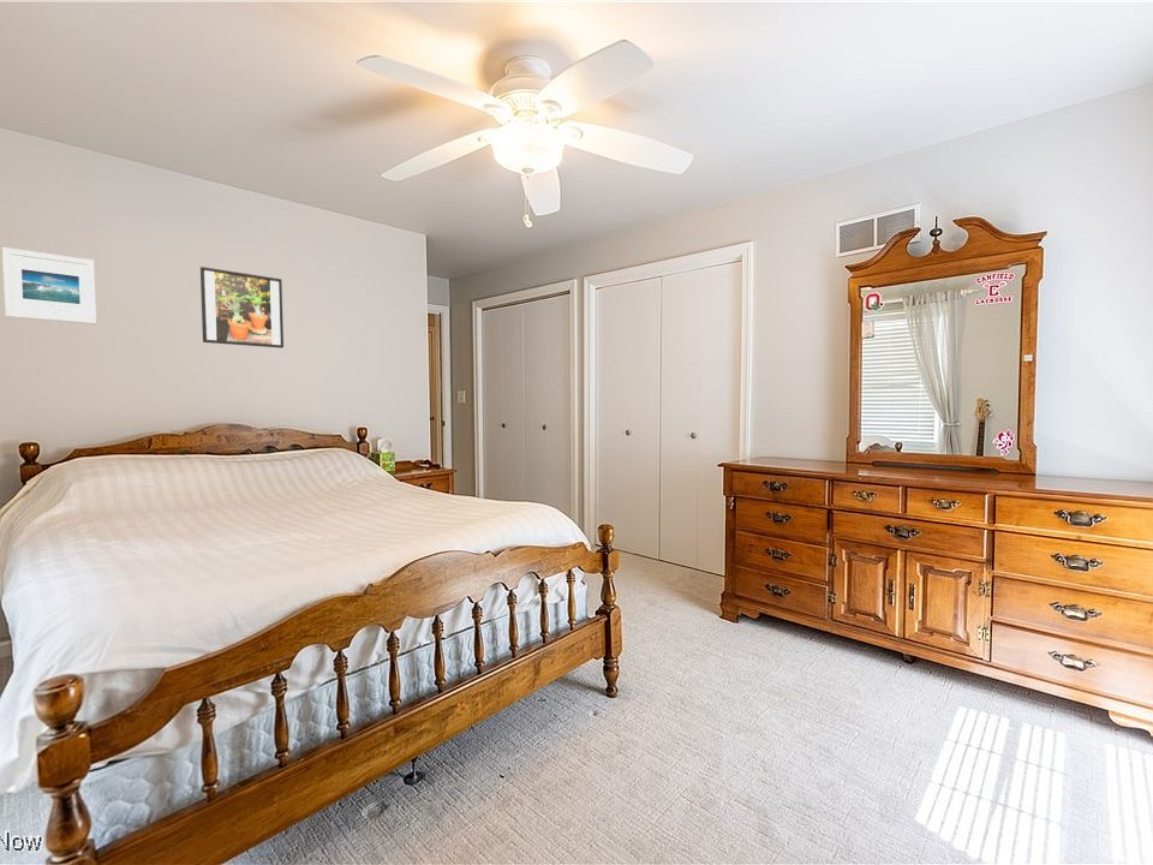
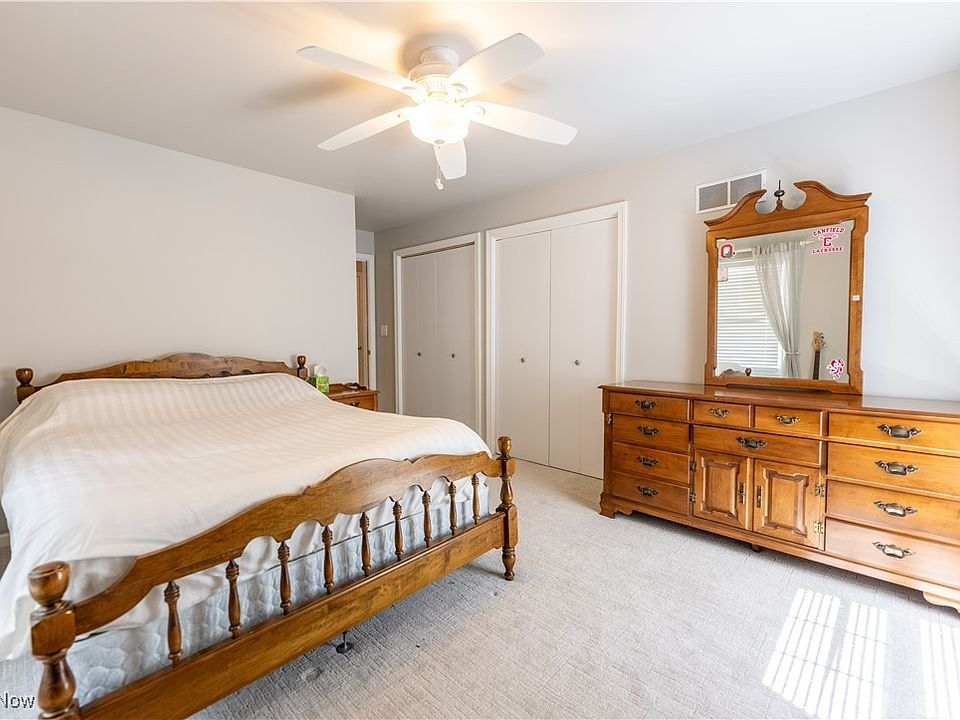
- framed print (244, 309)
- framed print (50, 287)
